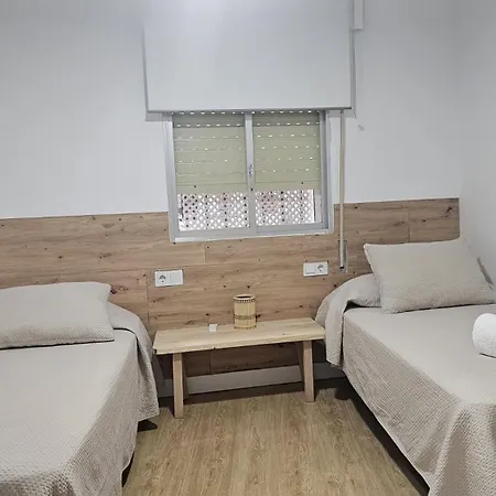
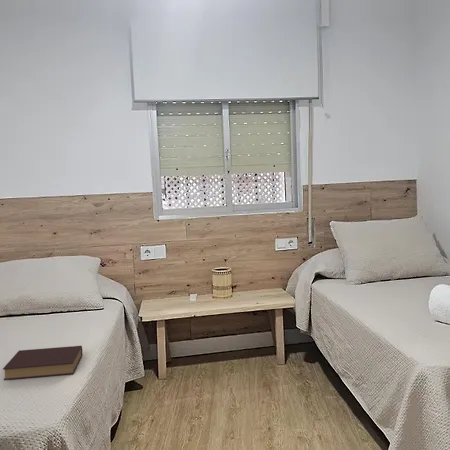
+ book (45, 361)
